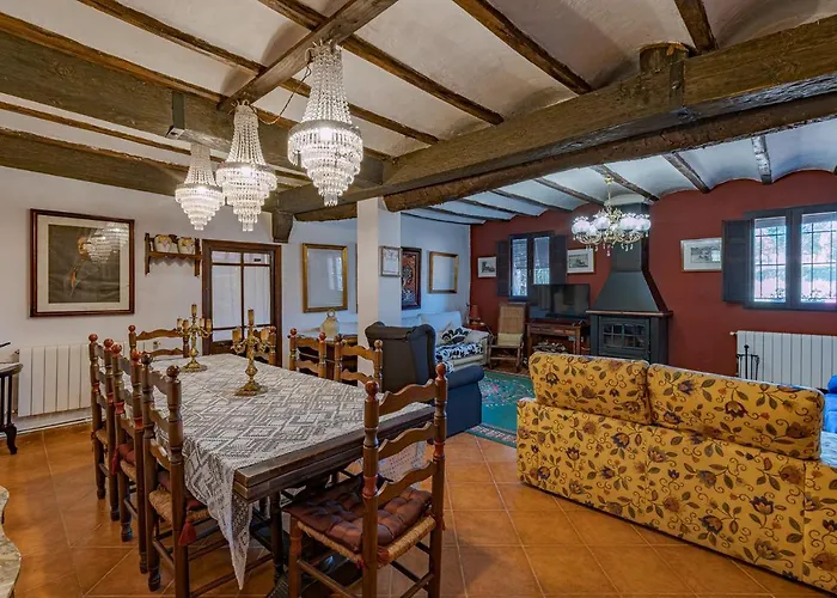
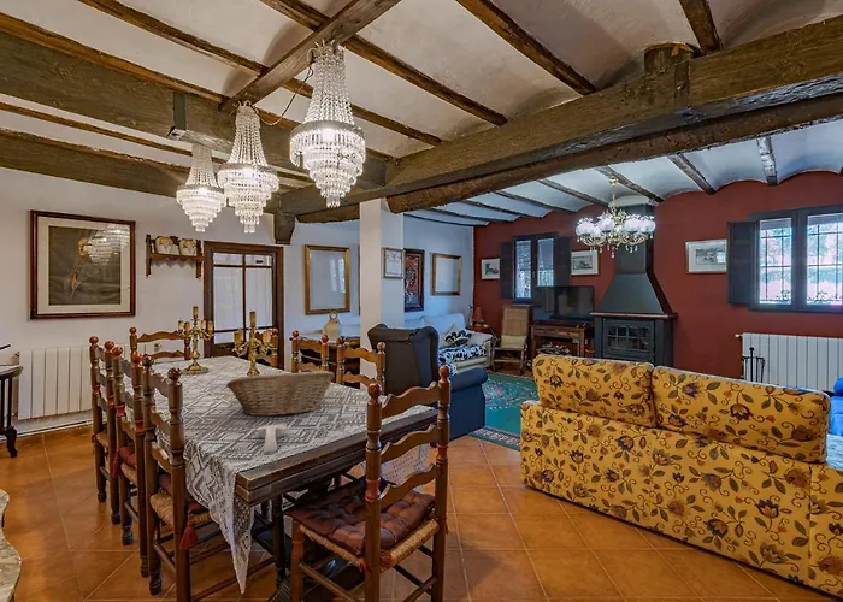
+ spoon rest (271, 432)
+ fruit basket (282, 388)
